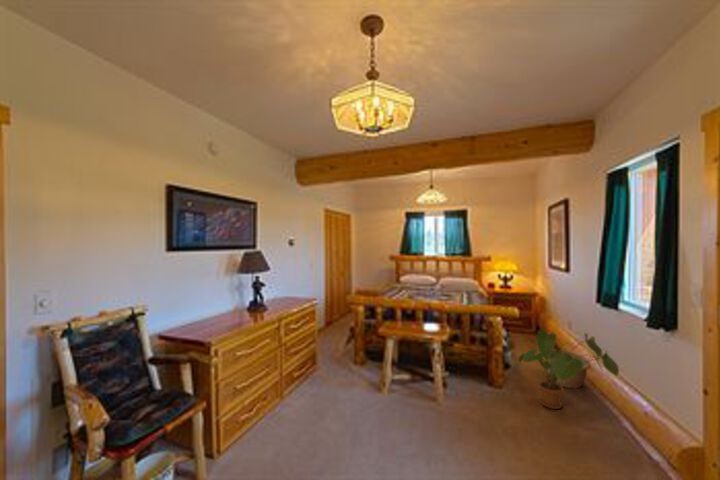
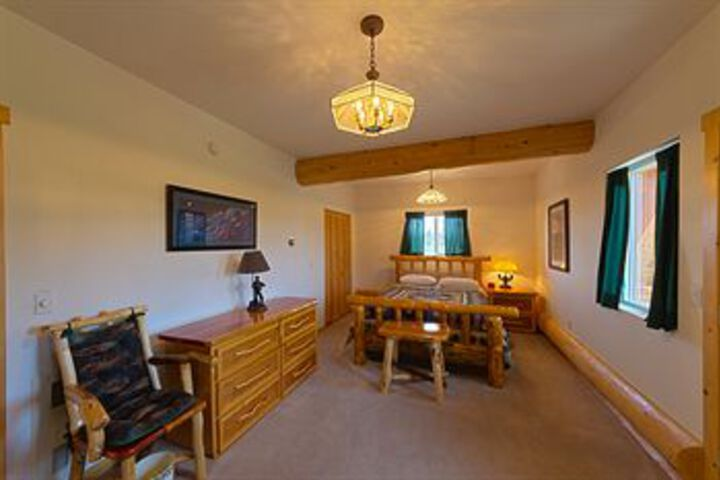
- basket (571, 377)
- house plant (563, 370)
